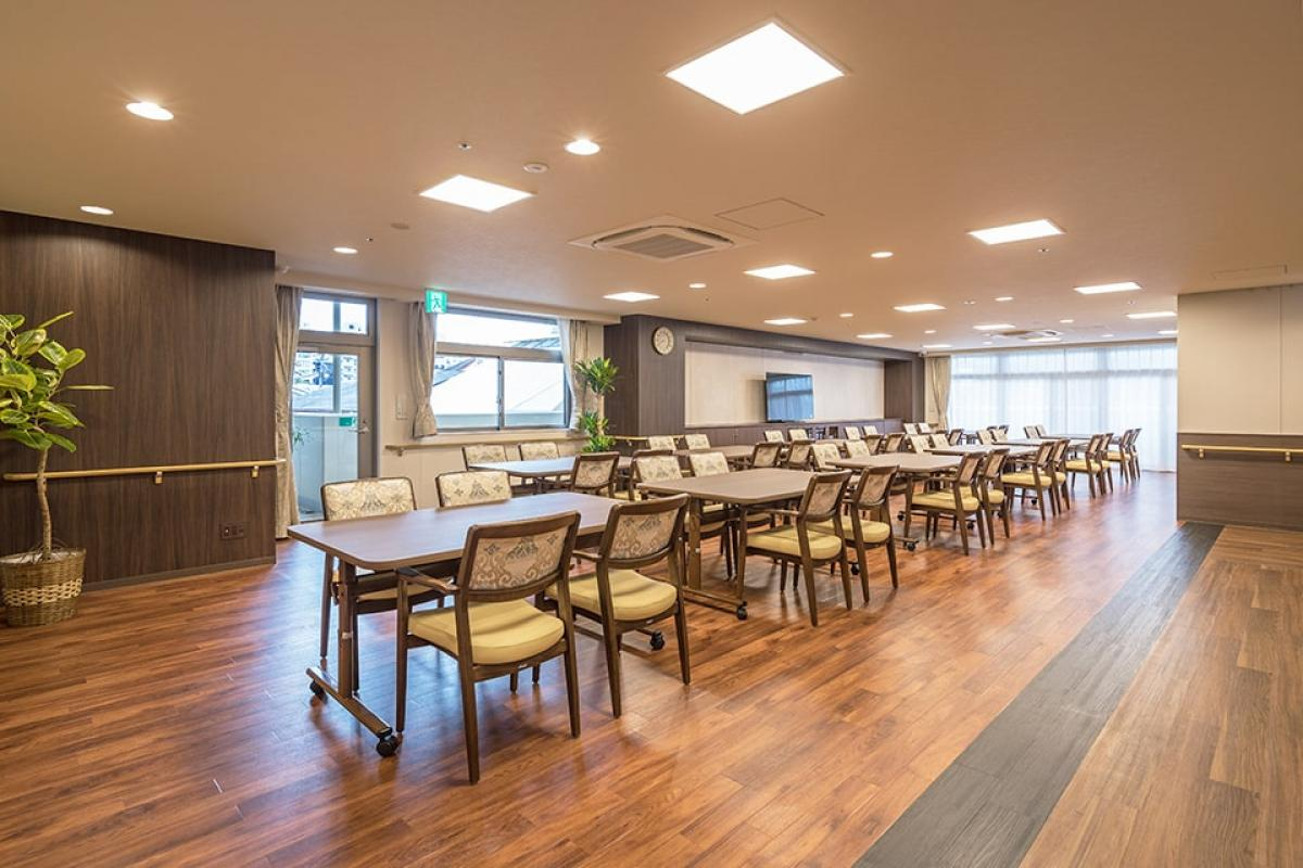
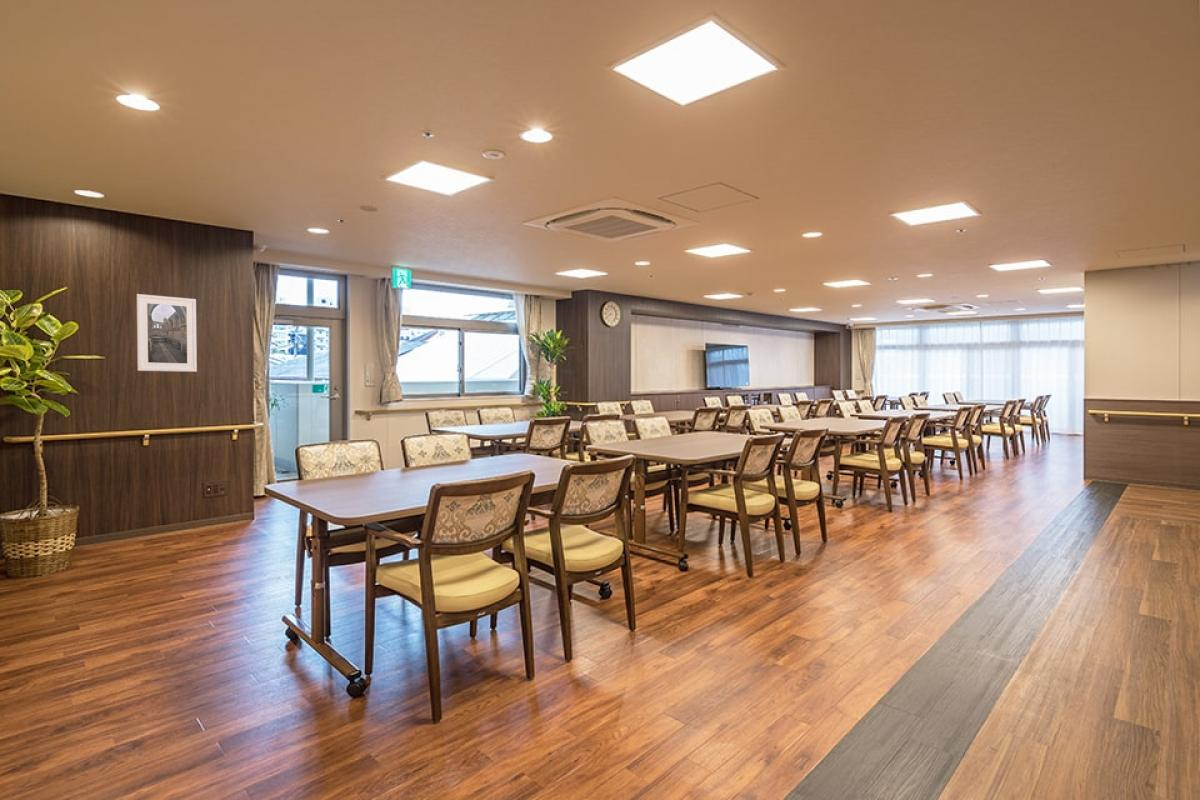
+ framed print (167, 333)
